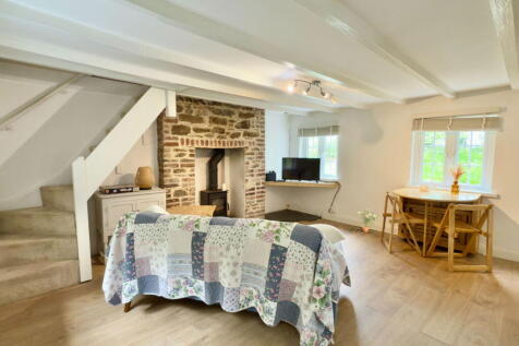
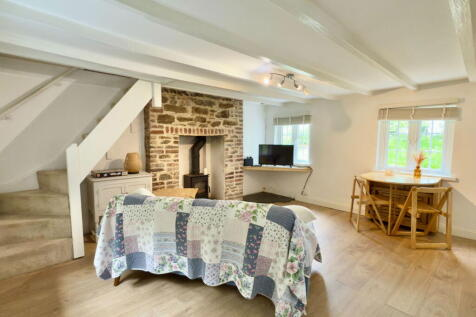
- potted plant (365, 219)
